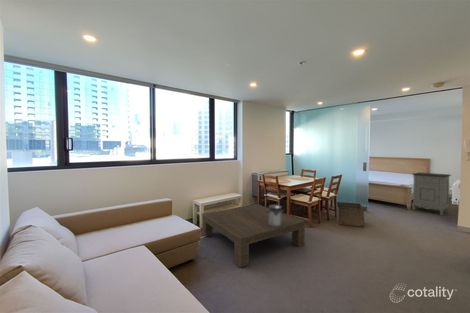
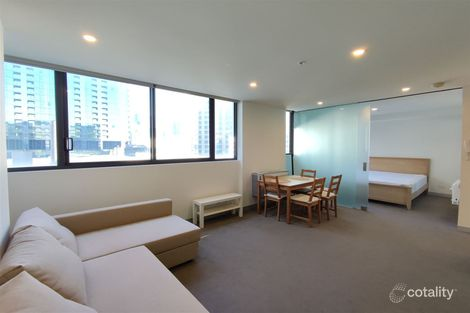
- nightstand (429, 192)
- coffee table (250, 228)
- storage bin (349, 213)
- vessel (274, 215)
